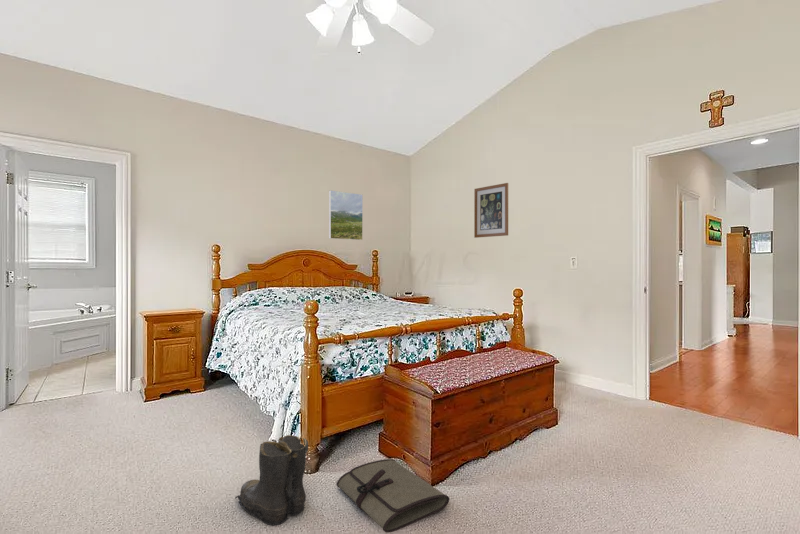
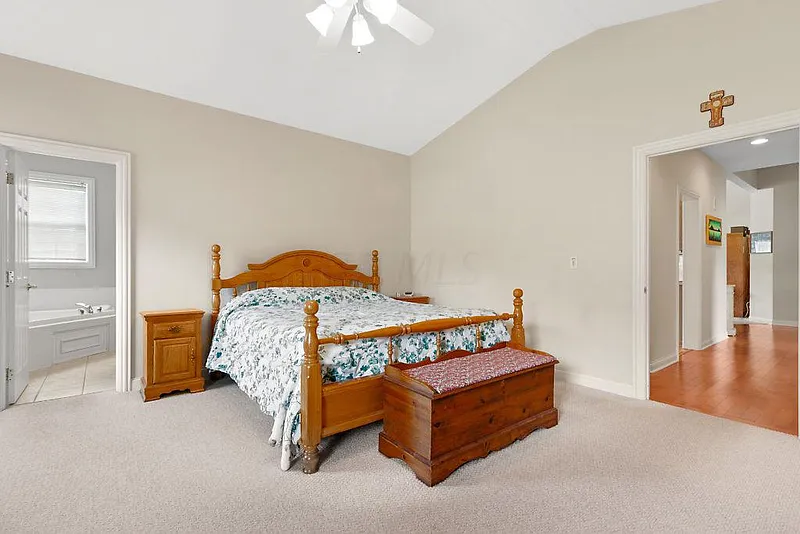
- tool roll (390, 483)
- boots (274, 471)
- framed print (346, 215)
- wall art (490, 211)
